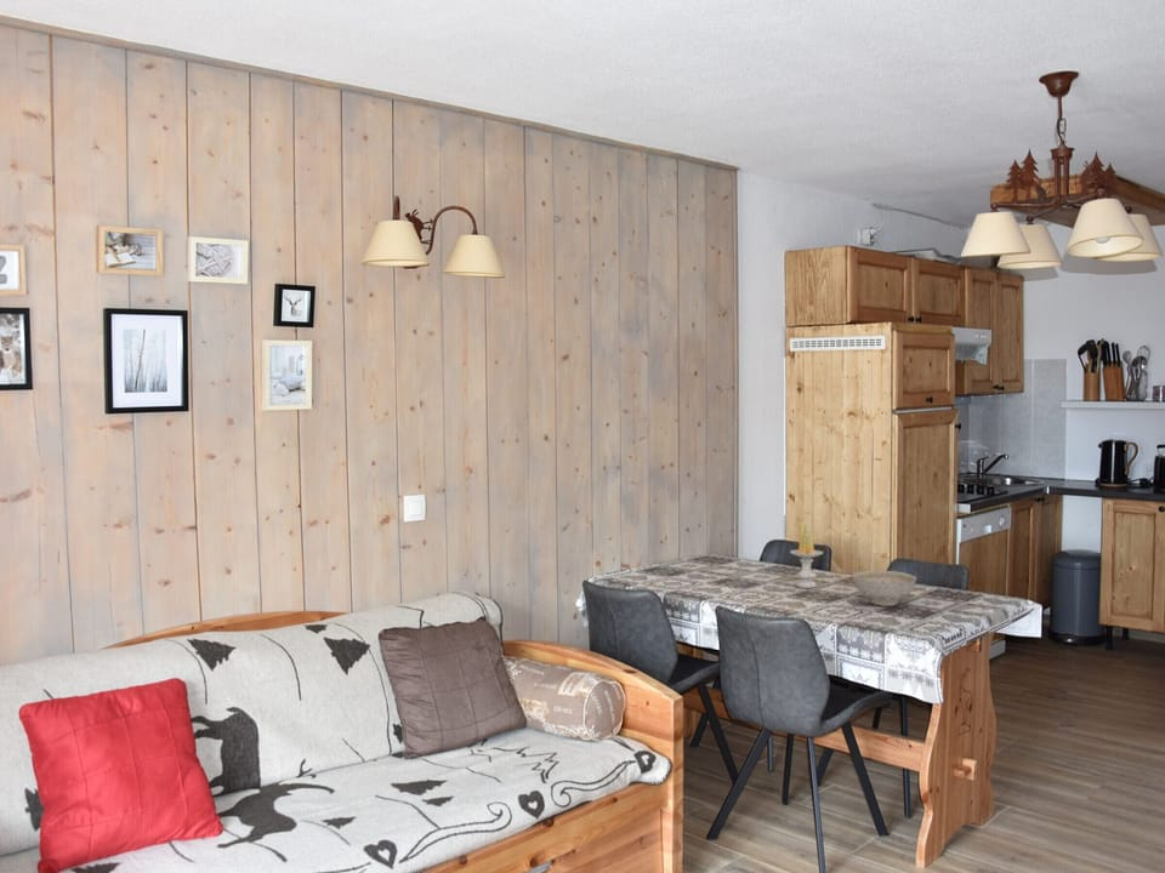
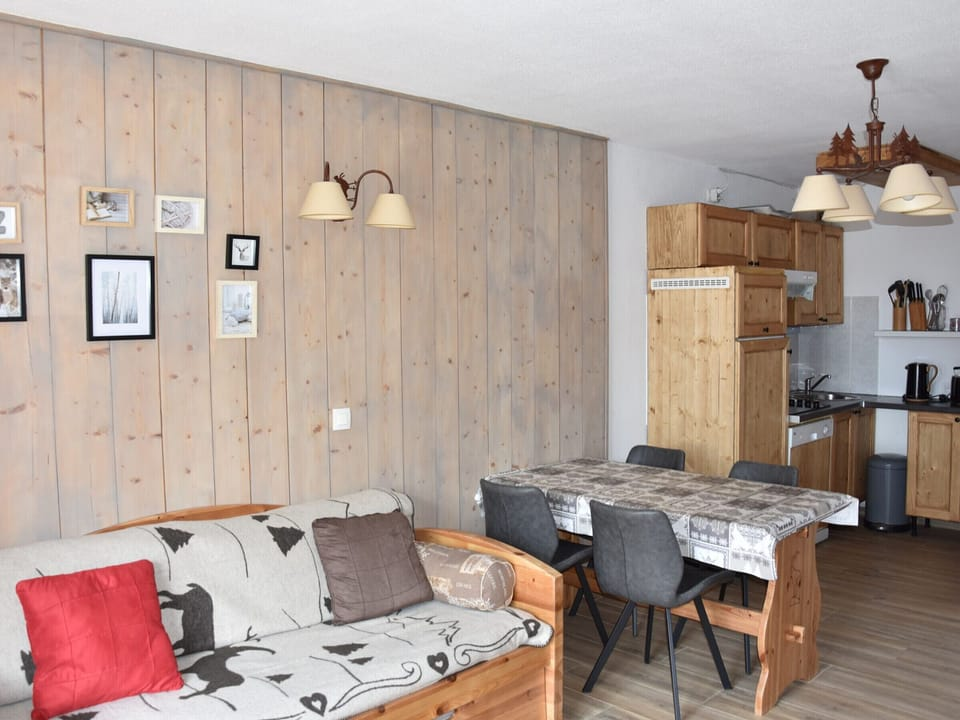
- decorative bowl (883, 589)
- candle (806, 554)
